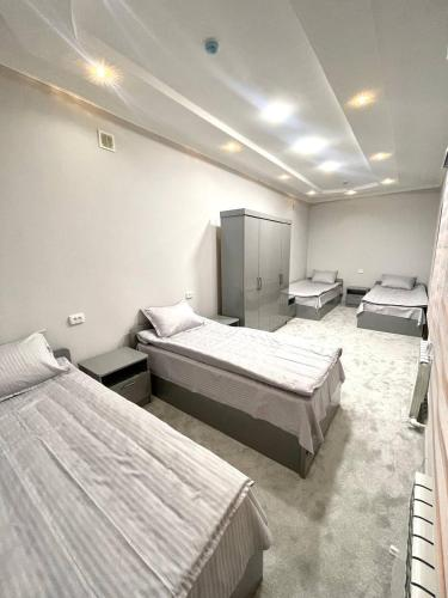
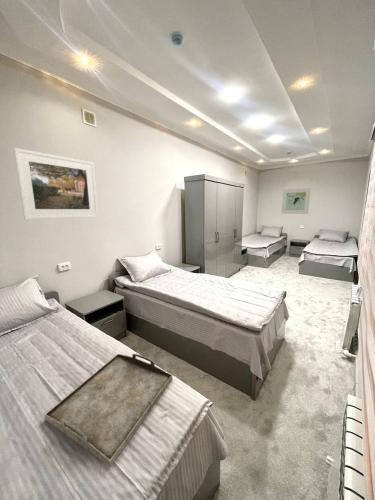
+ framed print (295, 201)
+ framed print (62, 188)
+ serving tray (115, 390)
